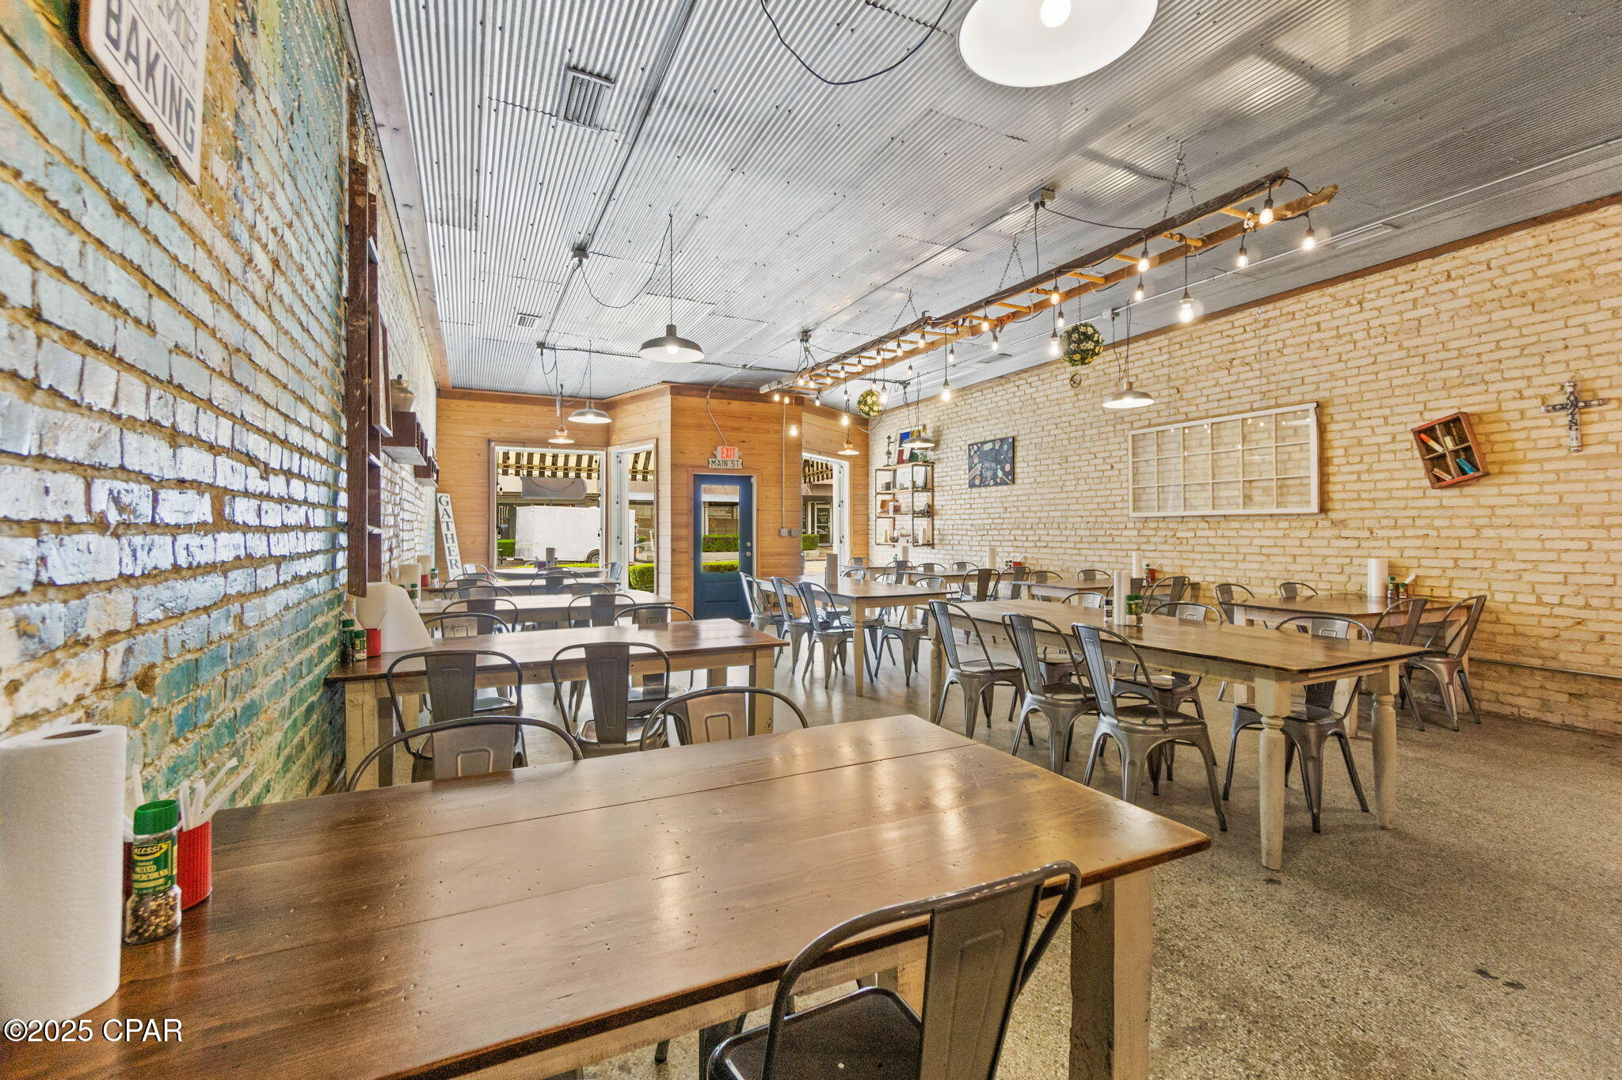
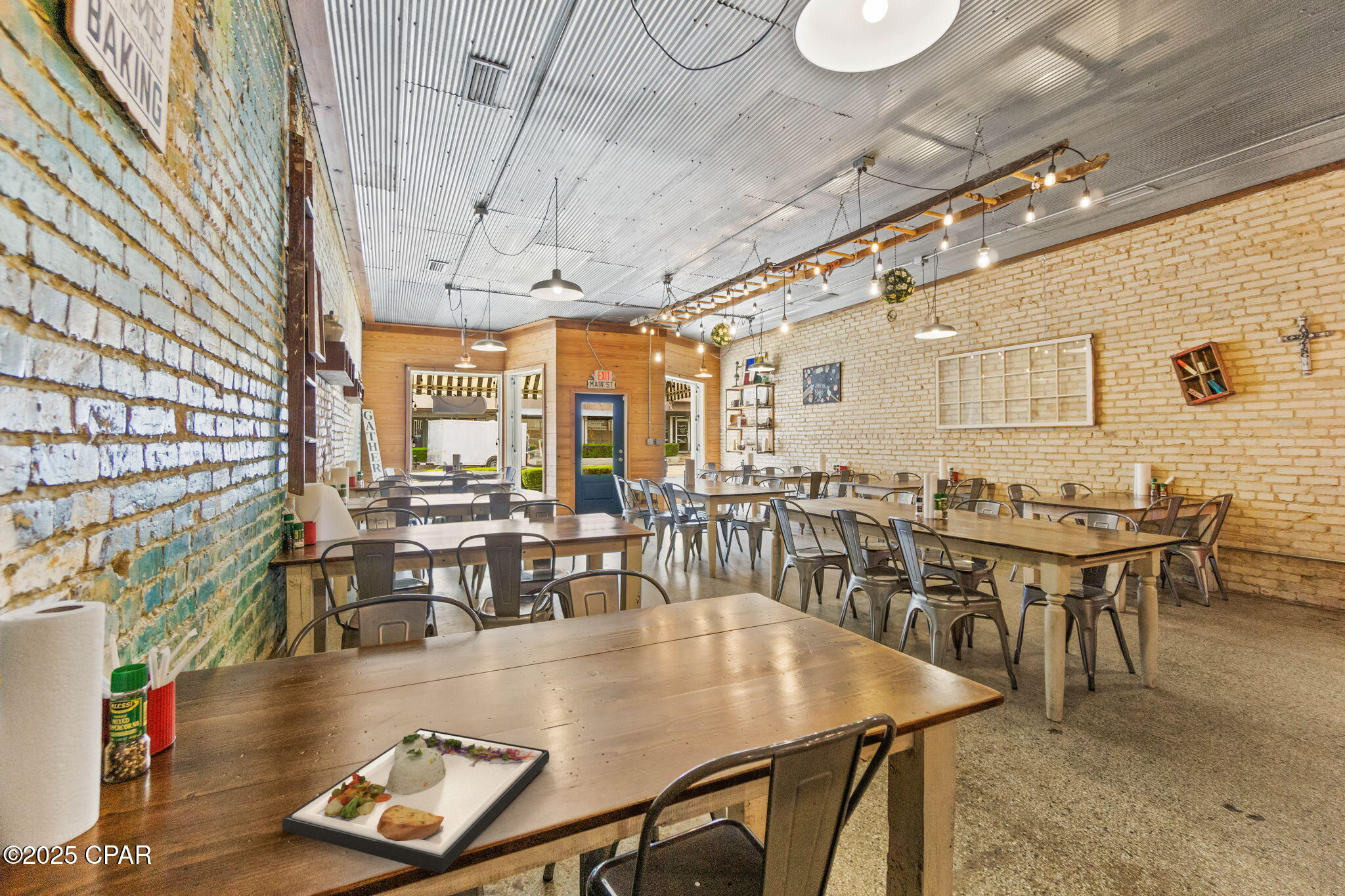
+ dinner plate (429, 773)
